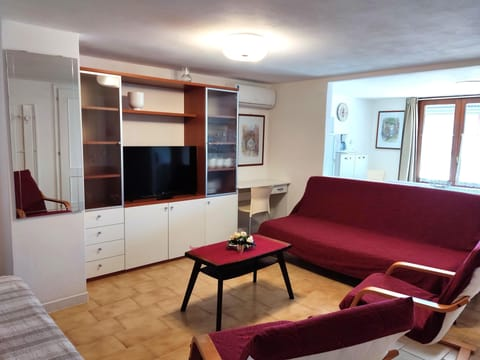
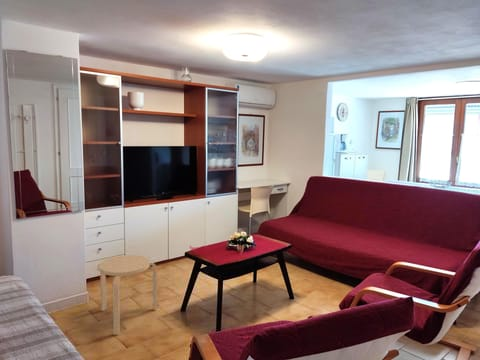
+ stool (118, 292)
